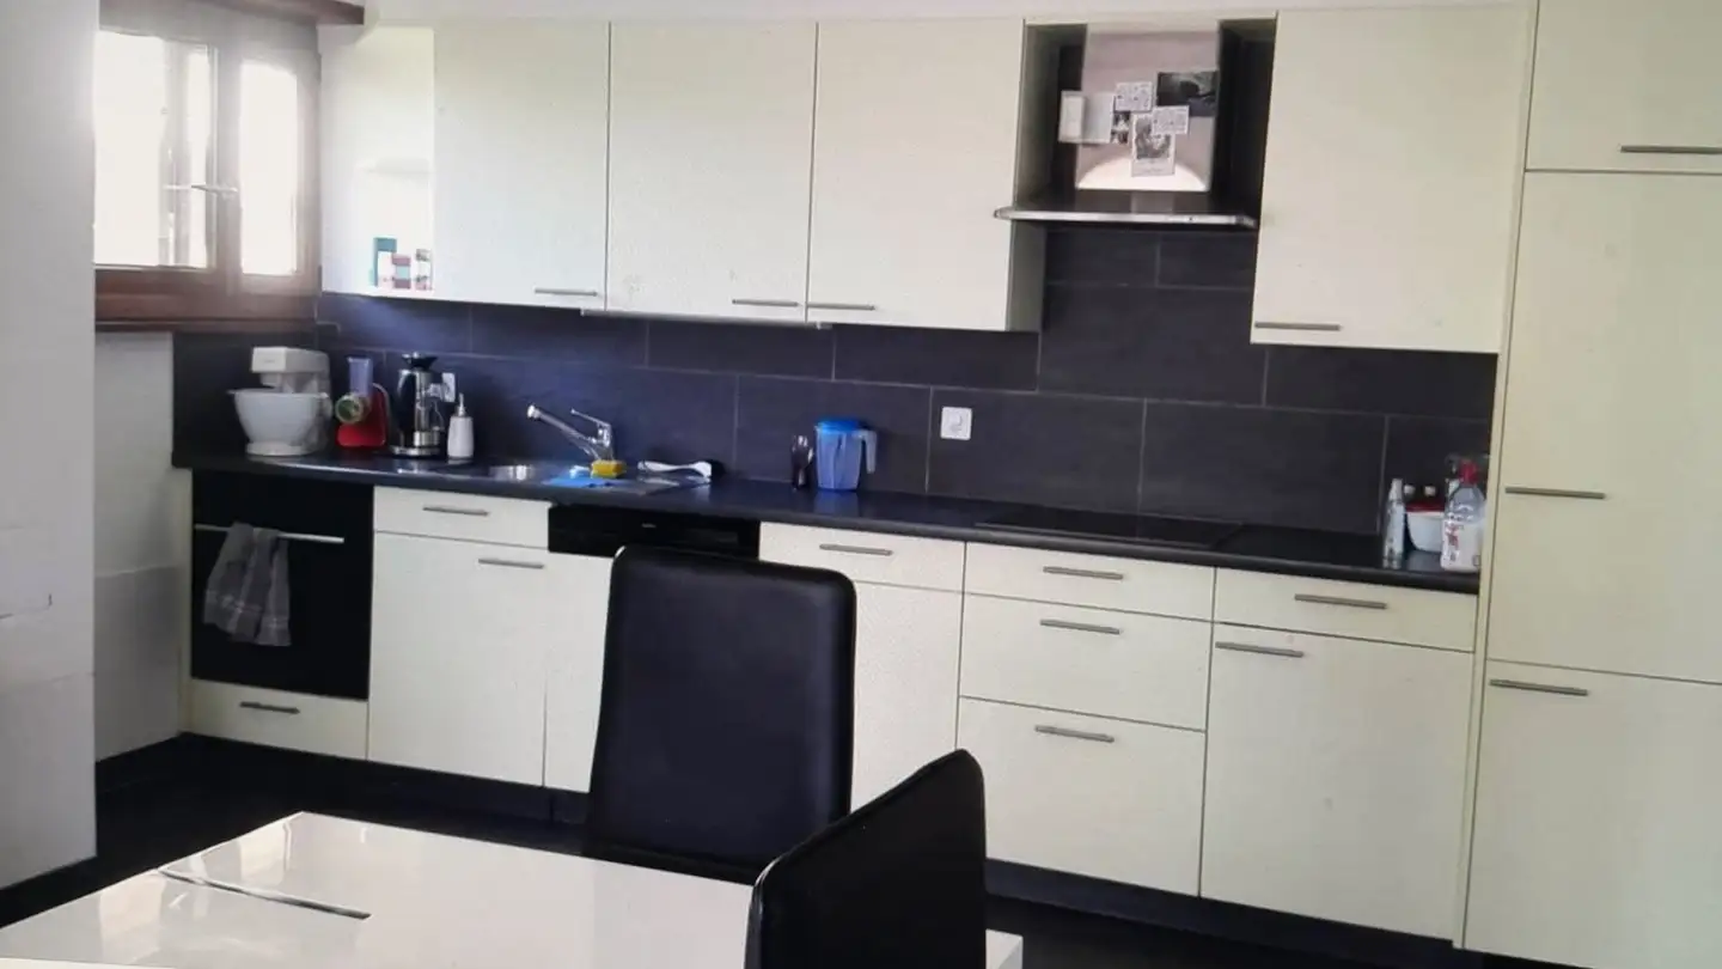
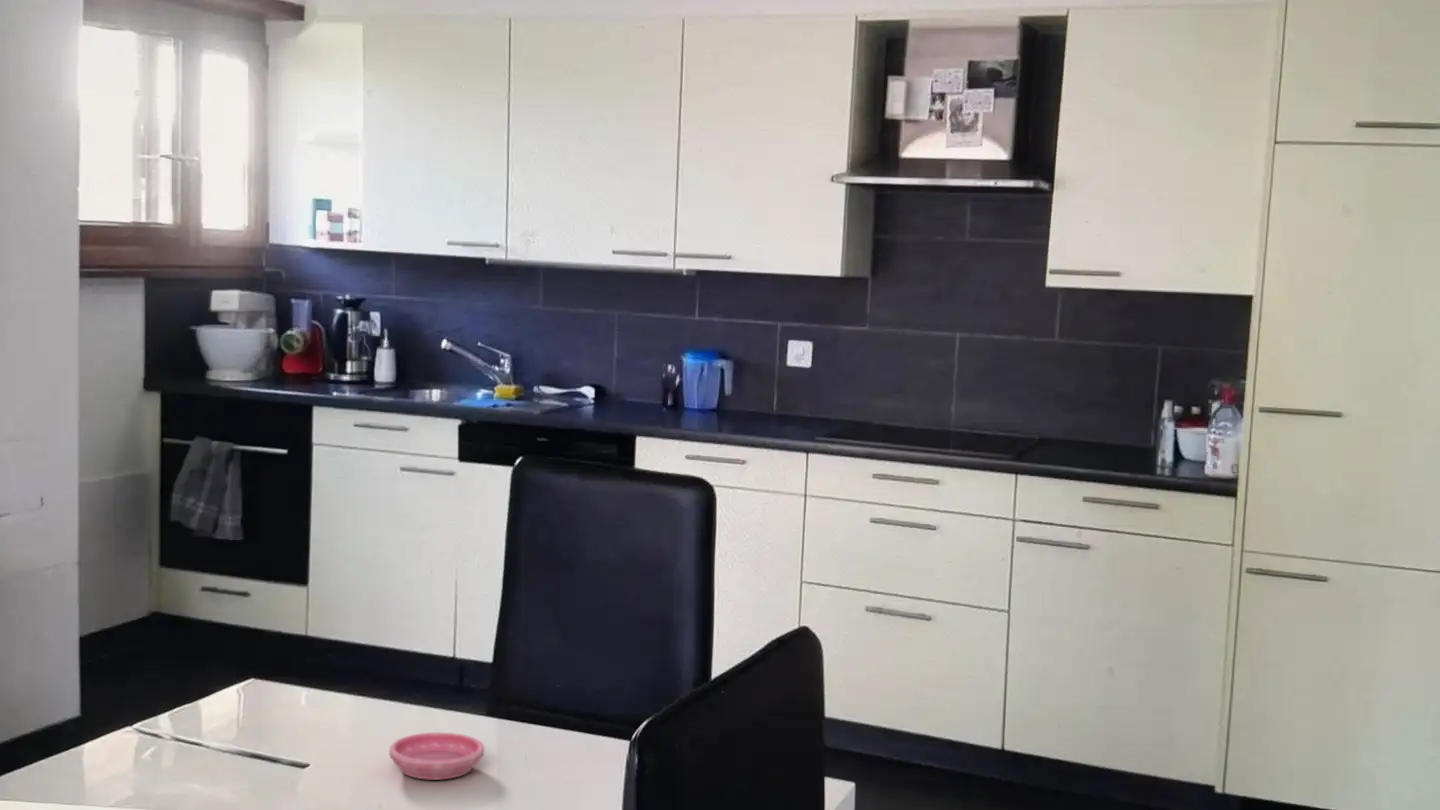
+ saucer (436, 757)
